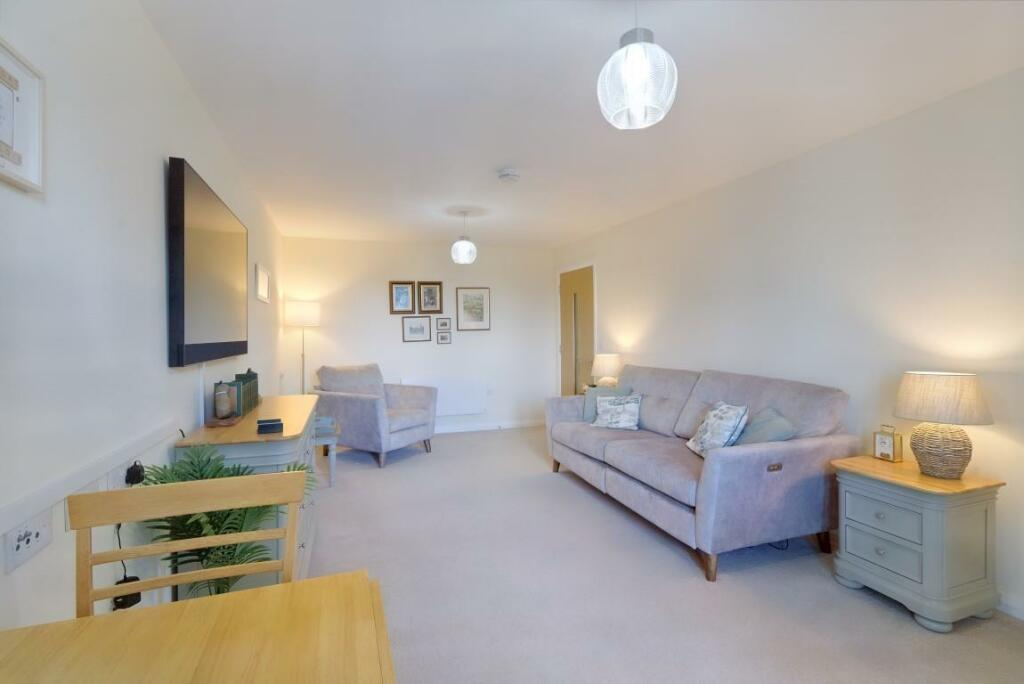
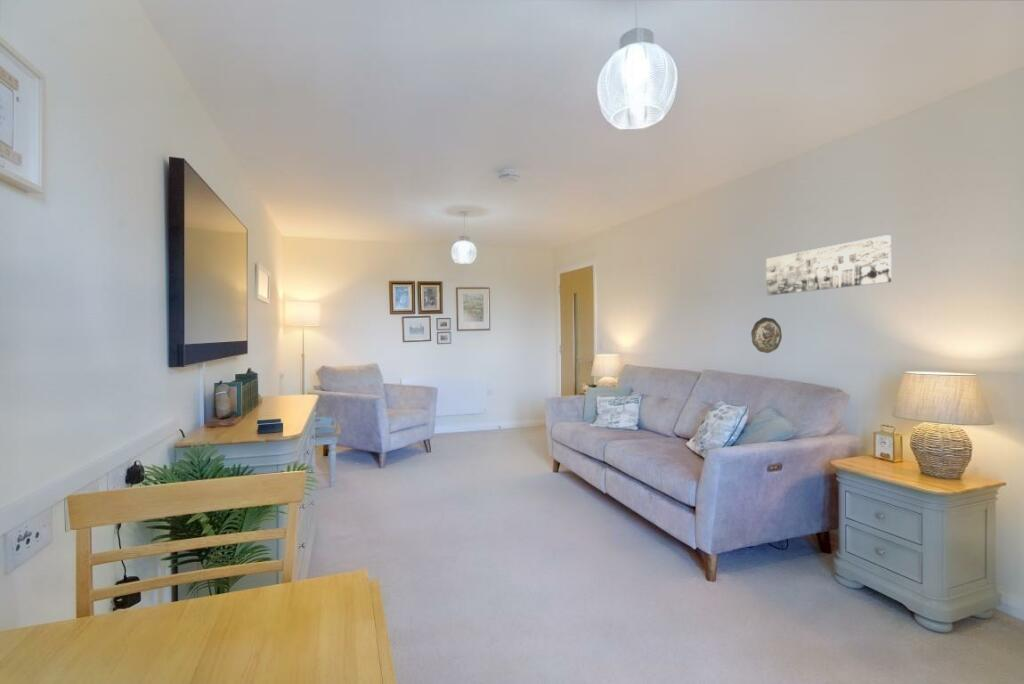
+ wall art (821, 269)
+ decorative plate (767, 335)
